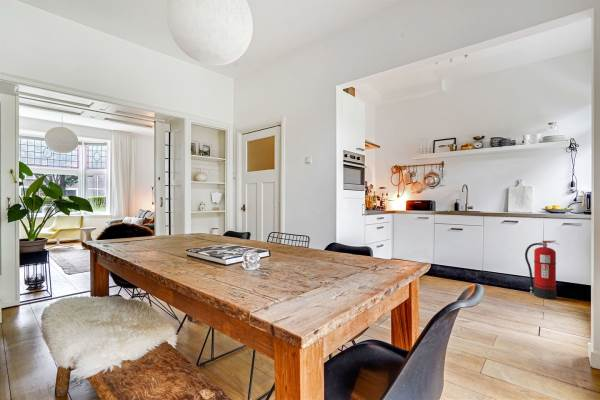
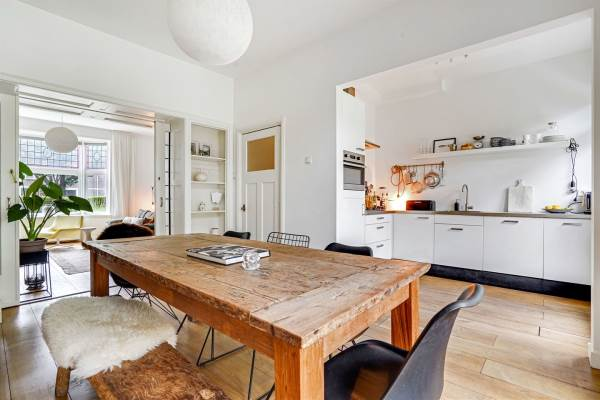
- fire extinguisher (541, 267)
